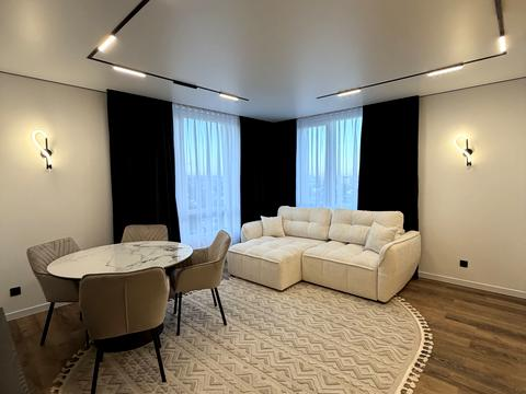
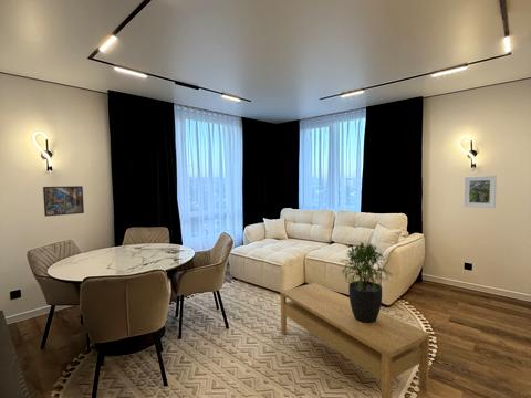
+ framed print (64, 200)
+ coffee table (342, 333)
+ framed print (479, 191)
+ potted plant (362, 279)
